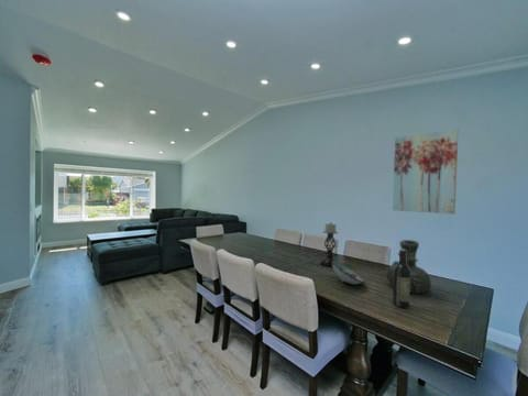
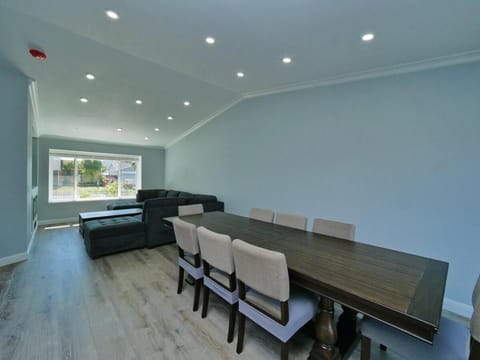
- candle holder (330, 244)
- vase (408, 264)
- wine bottle (402, 277)
- wall art (422, 173)
- bowl (346, 273)
